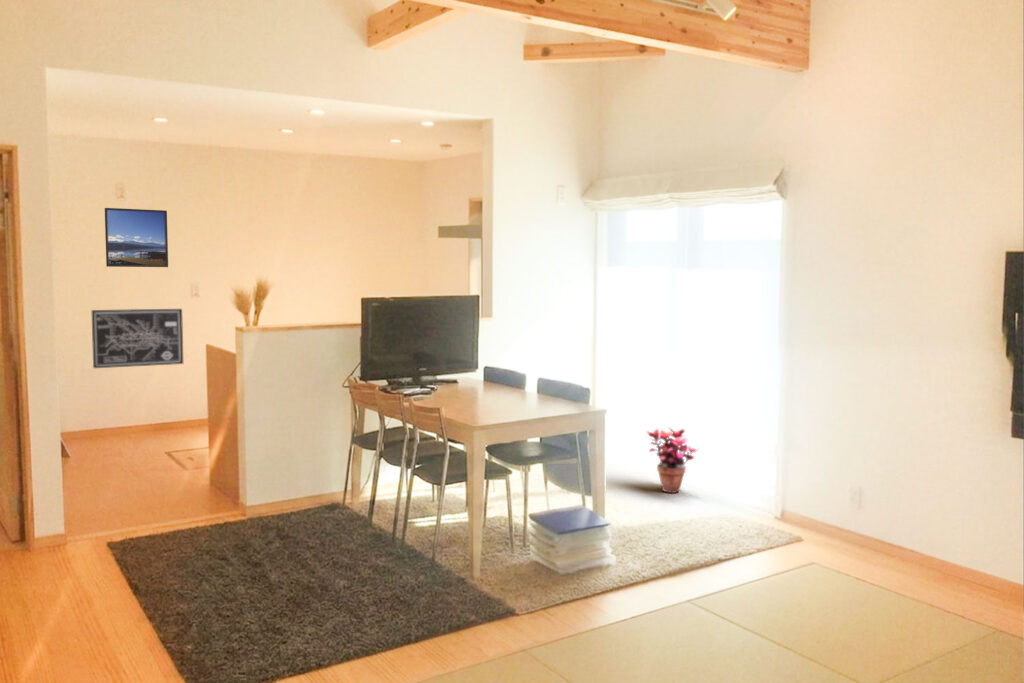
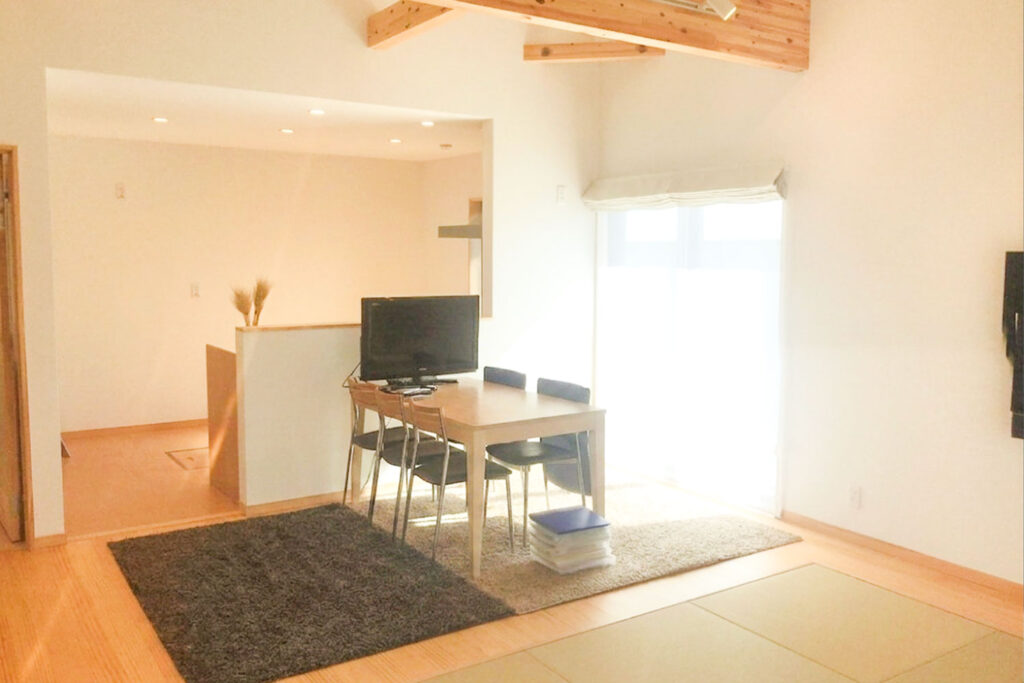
- wall art (138, 337)
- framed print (137, 238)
- potted plant (672, 461)
